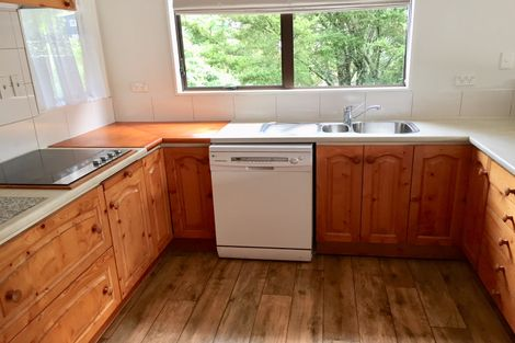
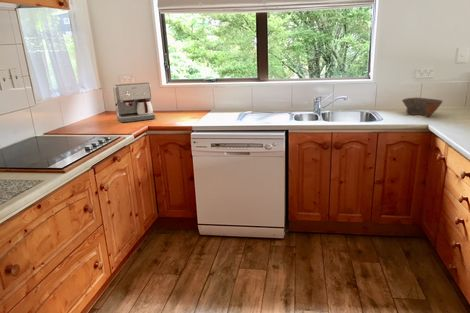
+ coffee maker (134, 101)
+ bowl (423, 107)
